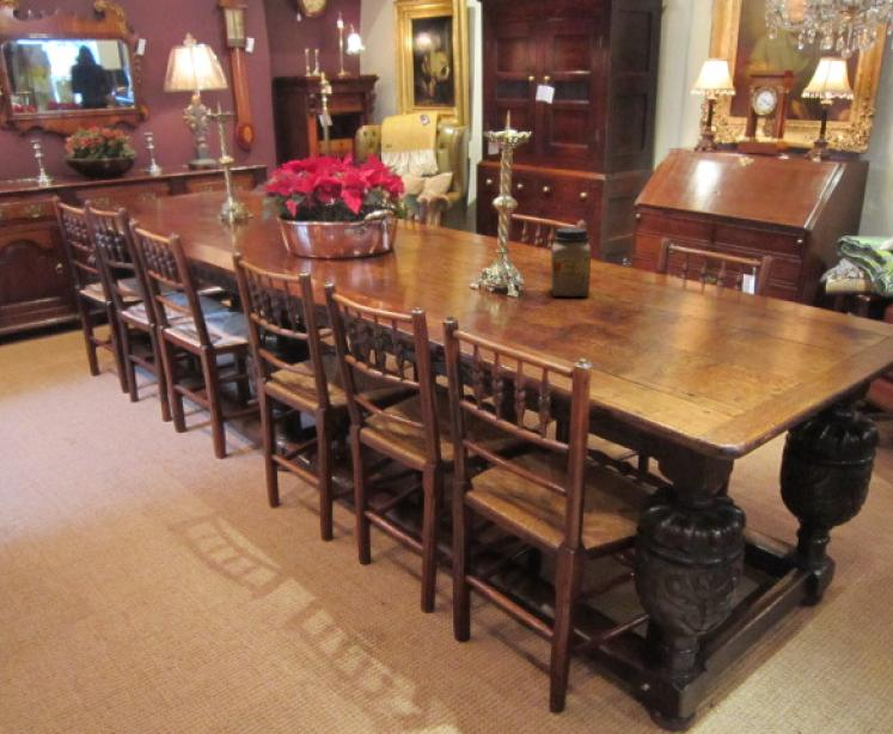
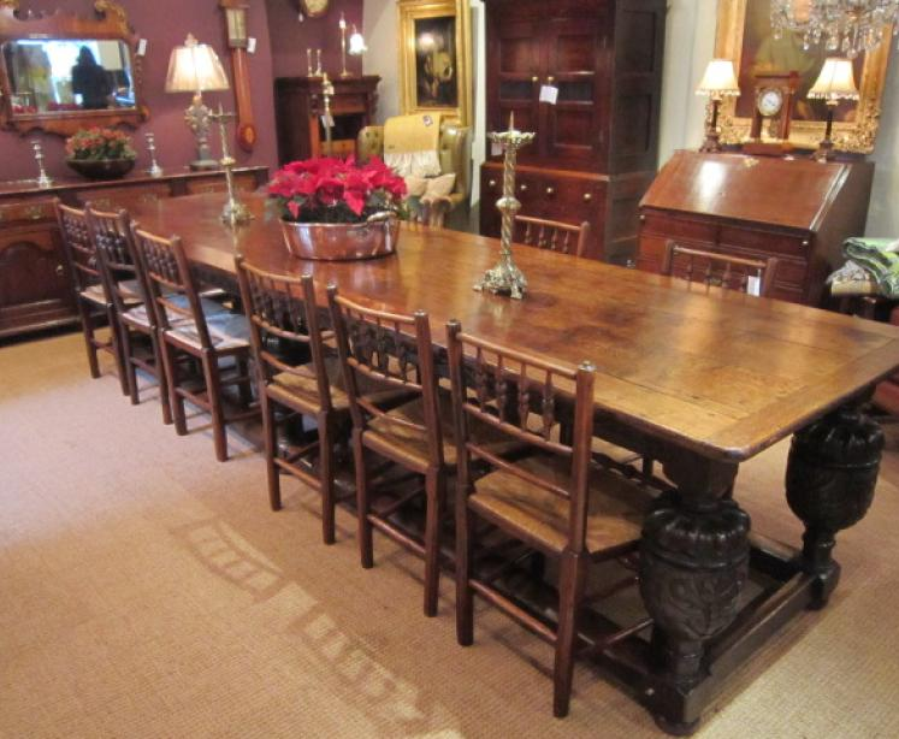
- jar (570, 261)
